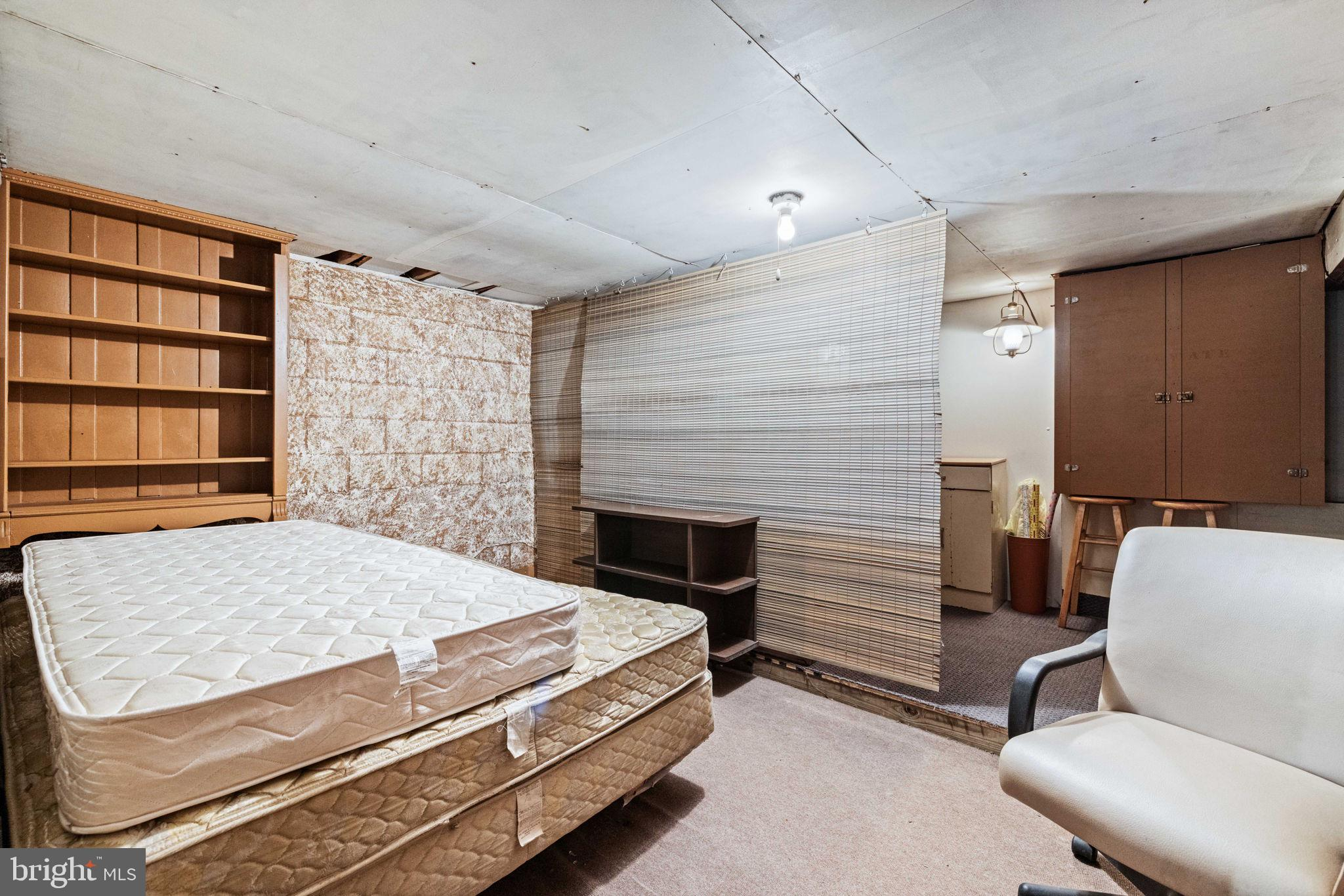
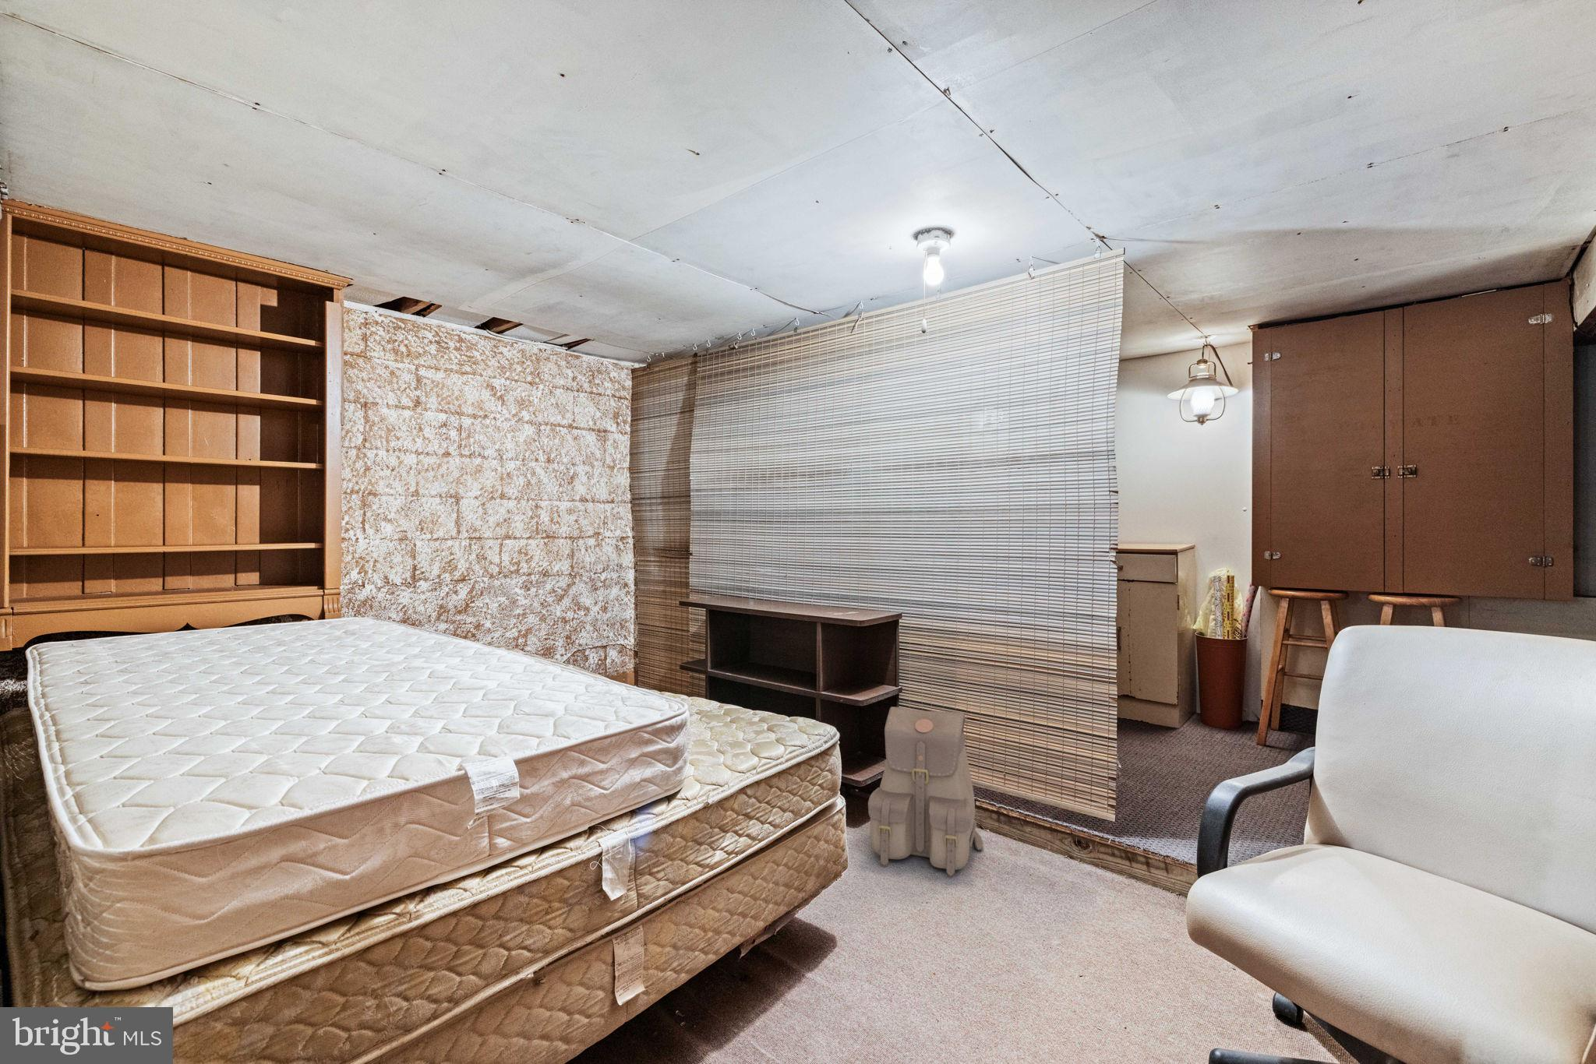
+ backpack (924, 780)
